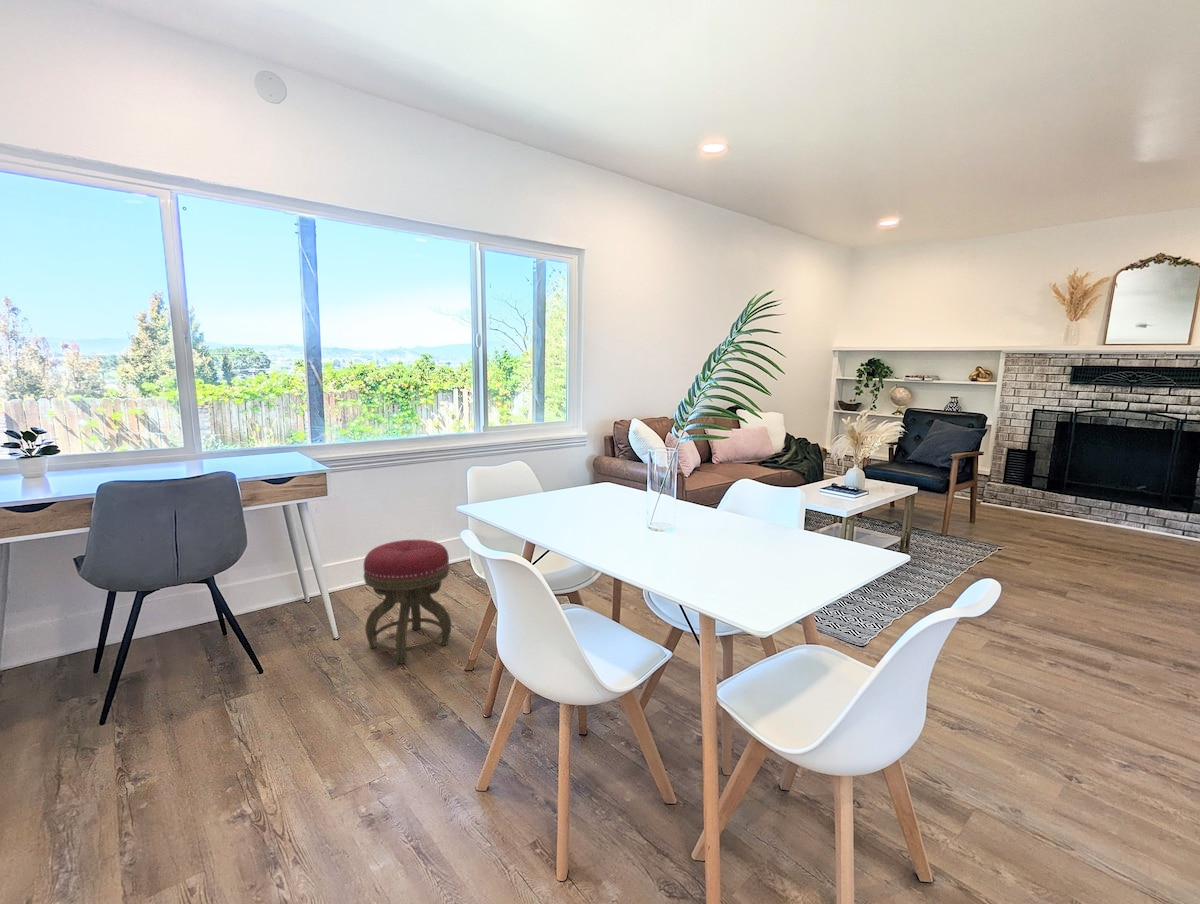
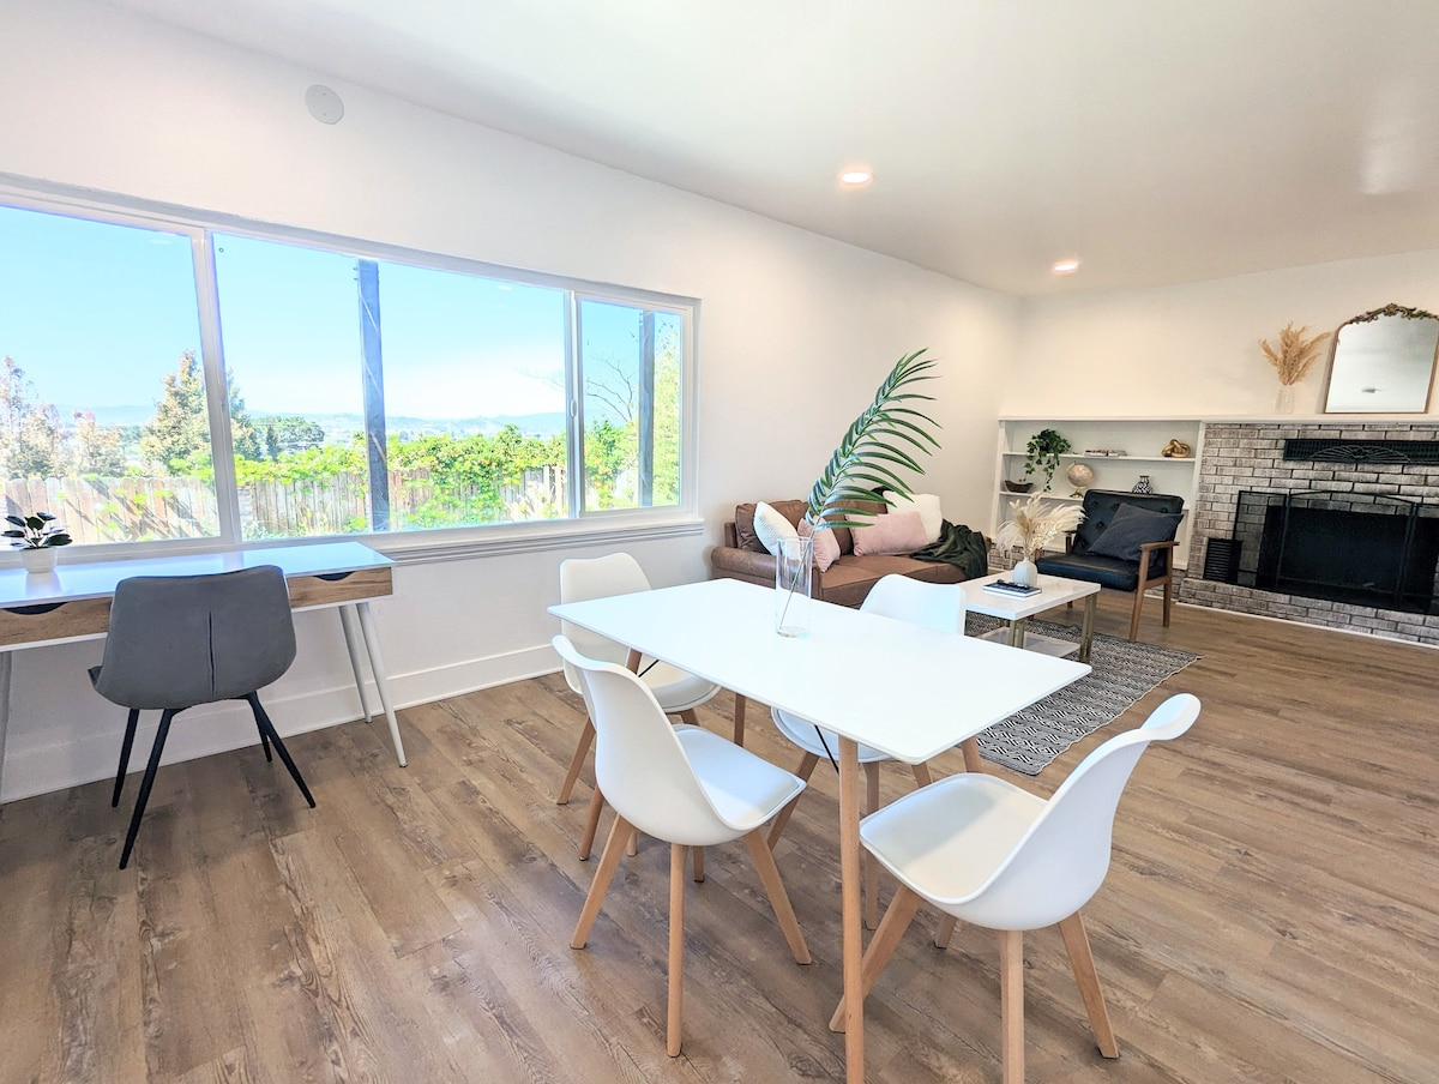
- stool (408, 596)
